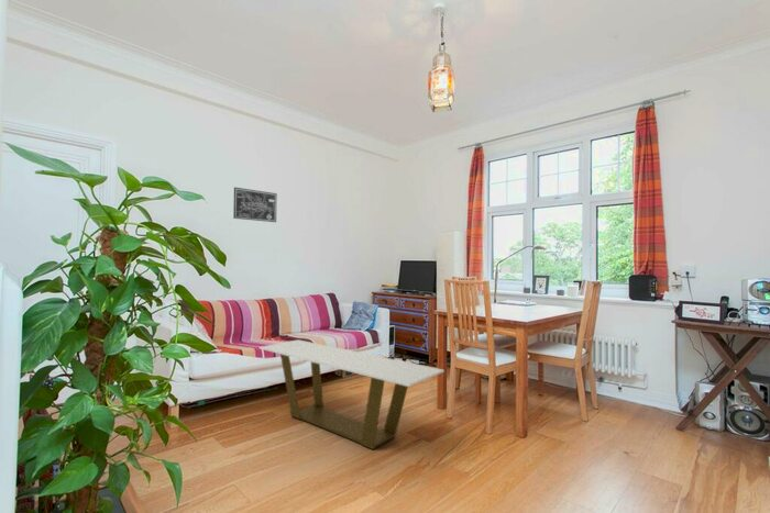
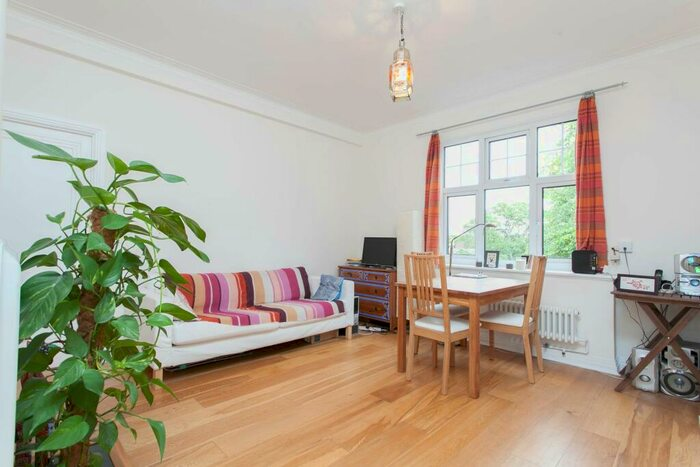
- wall art (255, 205)
- coffee table (321, 391)
